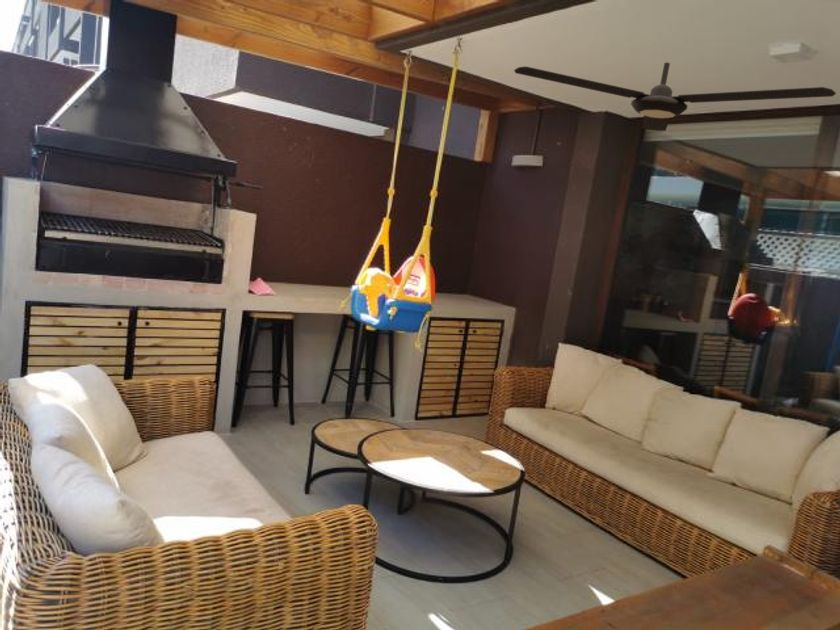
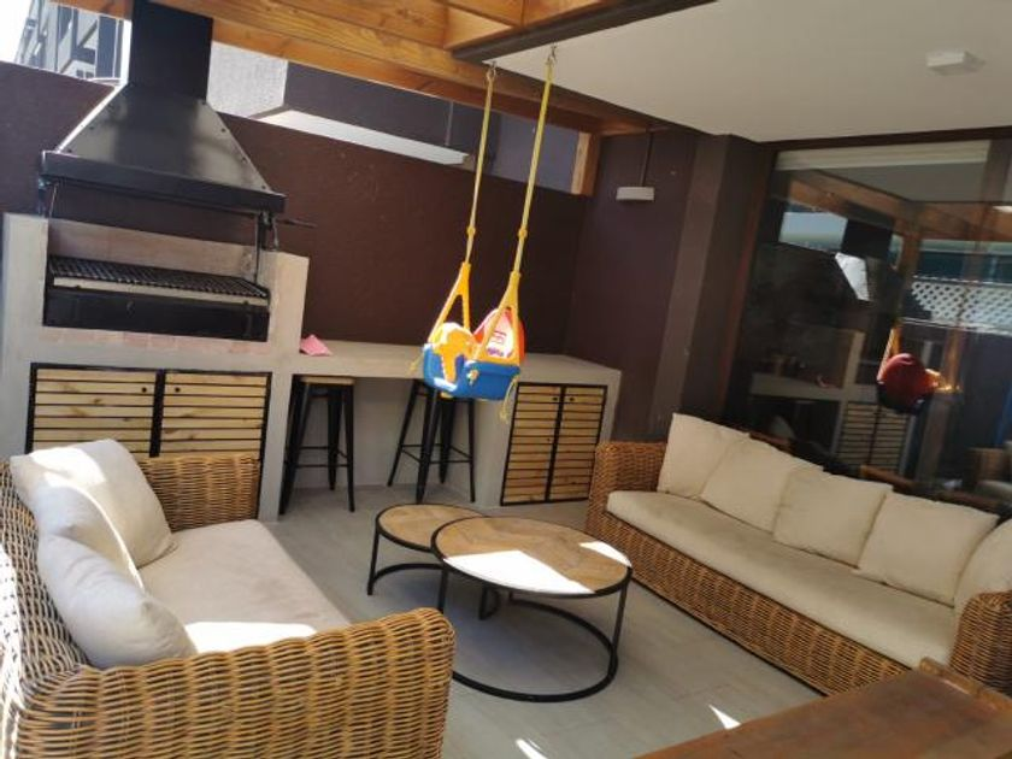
- ceiling fan (660, 97)
